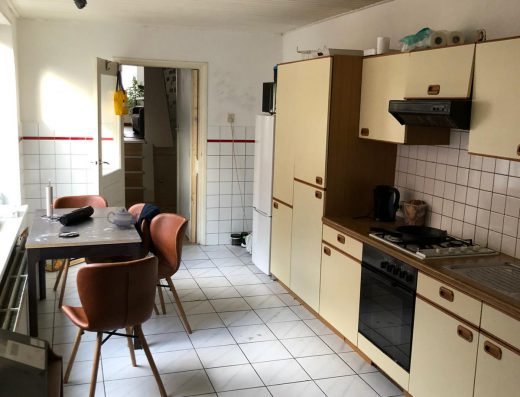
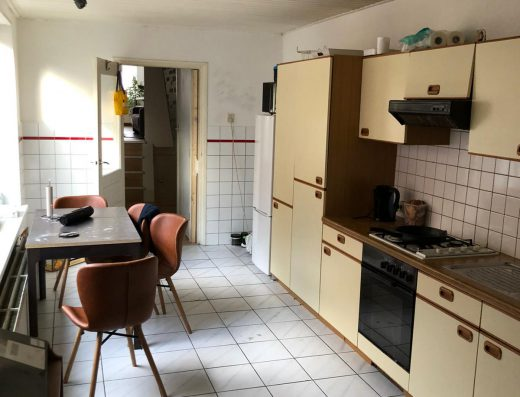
- teapot (123, 218)
